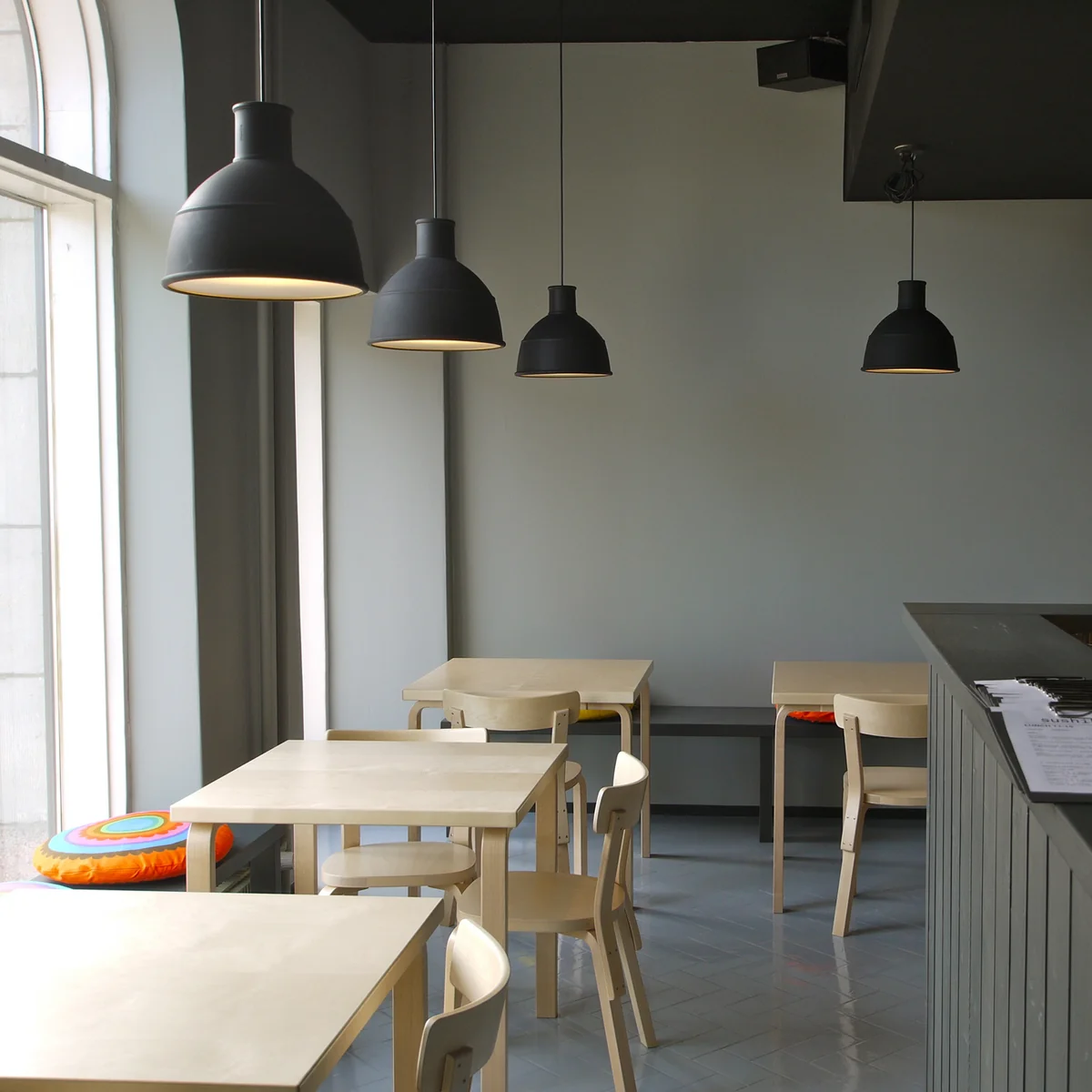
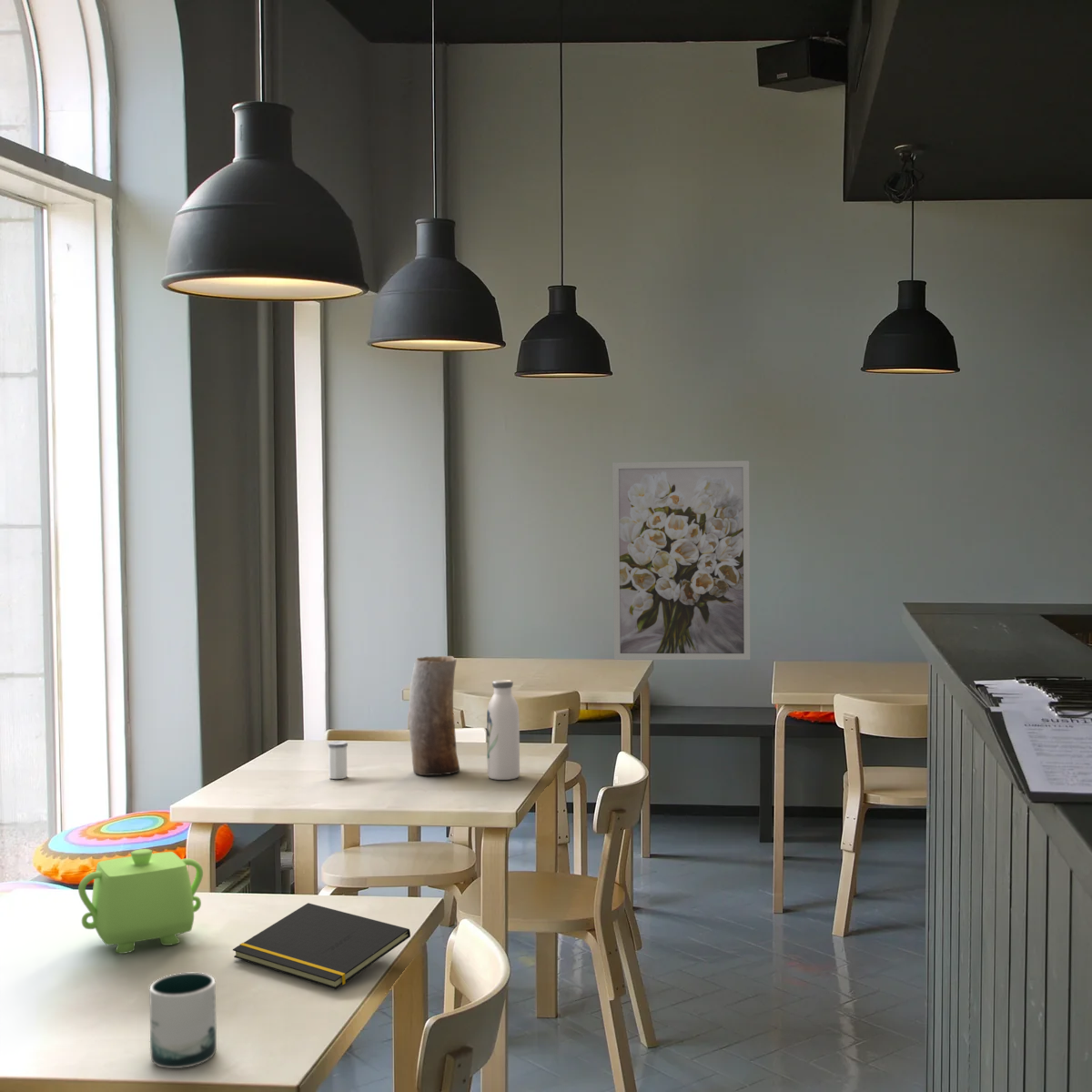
+ mug (181, 1014)
+ teapot (138, 891)
+ notepad (321, 943)
+ water bottle (502, 728)
+ wall art (681, 561)
+ vase (433, 714)
+ salt shaker (338, 760)
